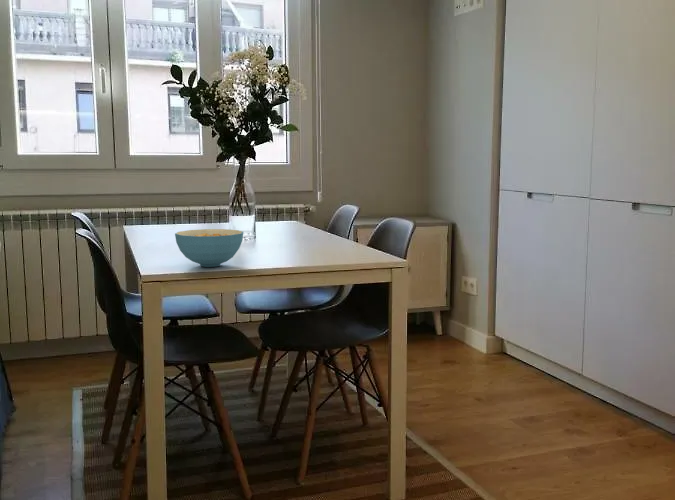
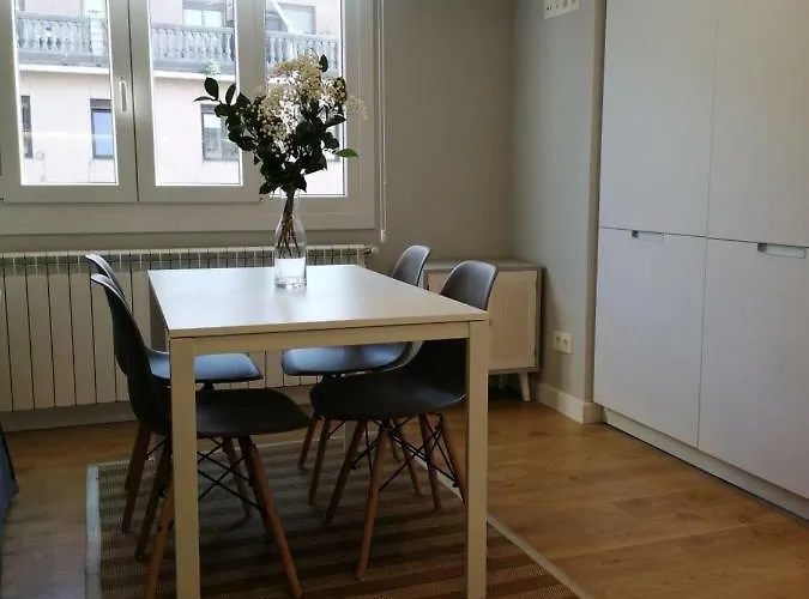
- cereal bowl (210, 248)
